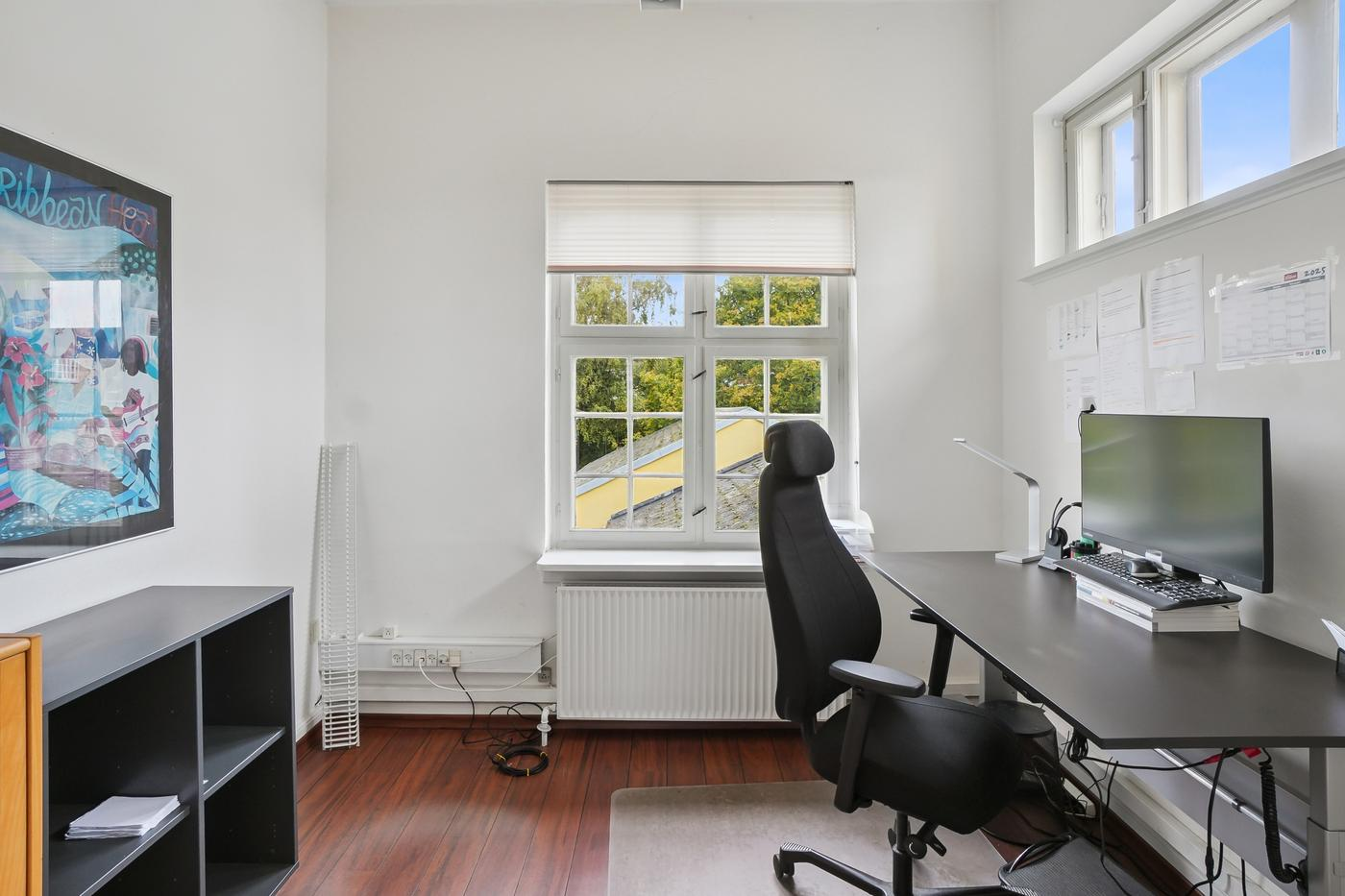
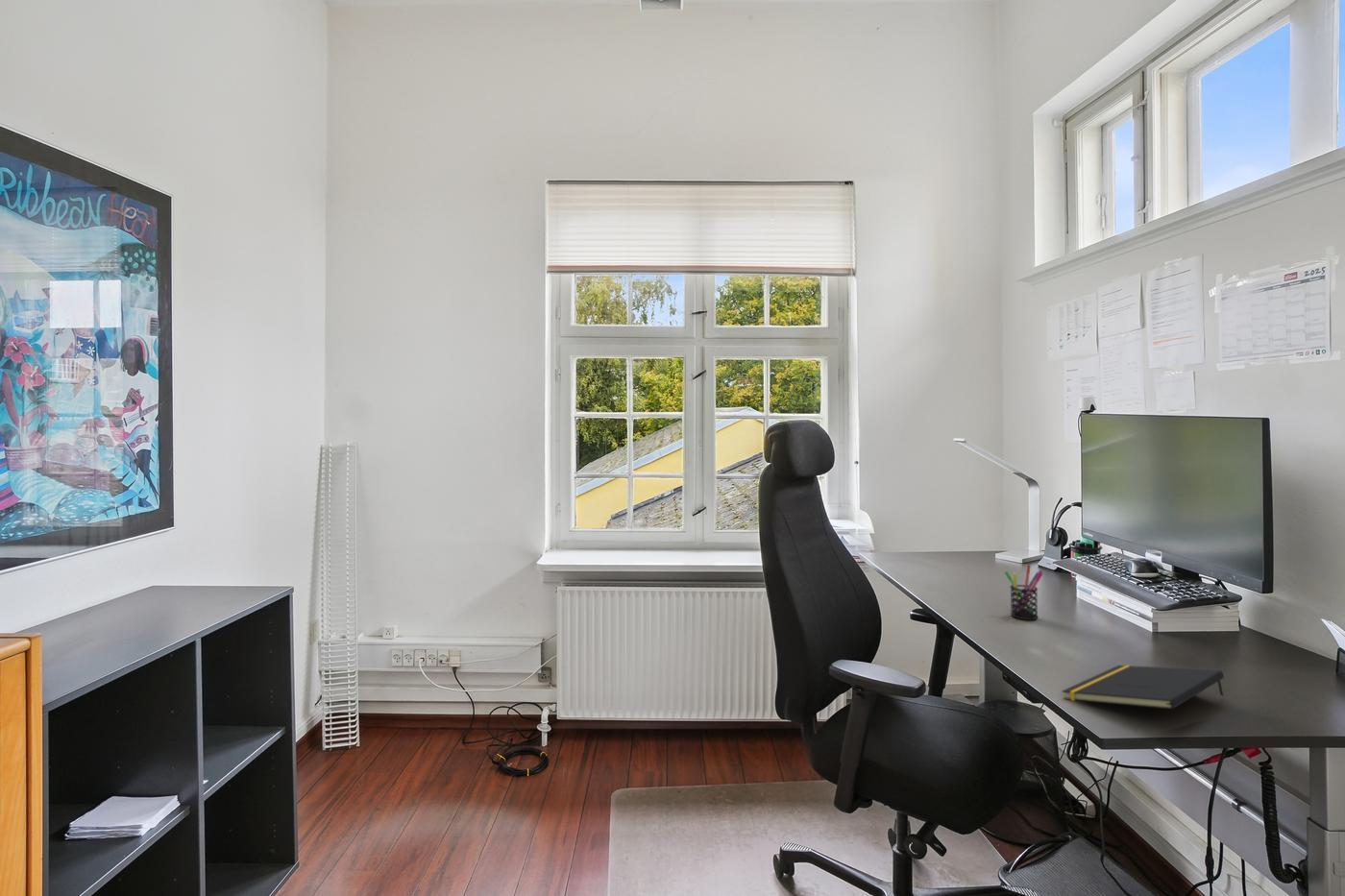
+ pen holder (1021, 590)
+ notepad (1142, 685)
